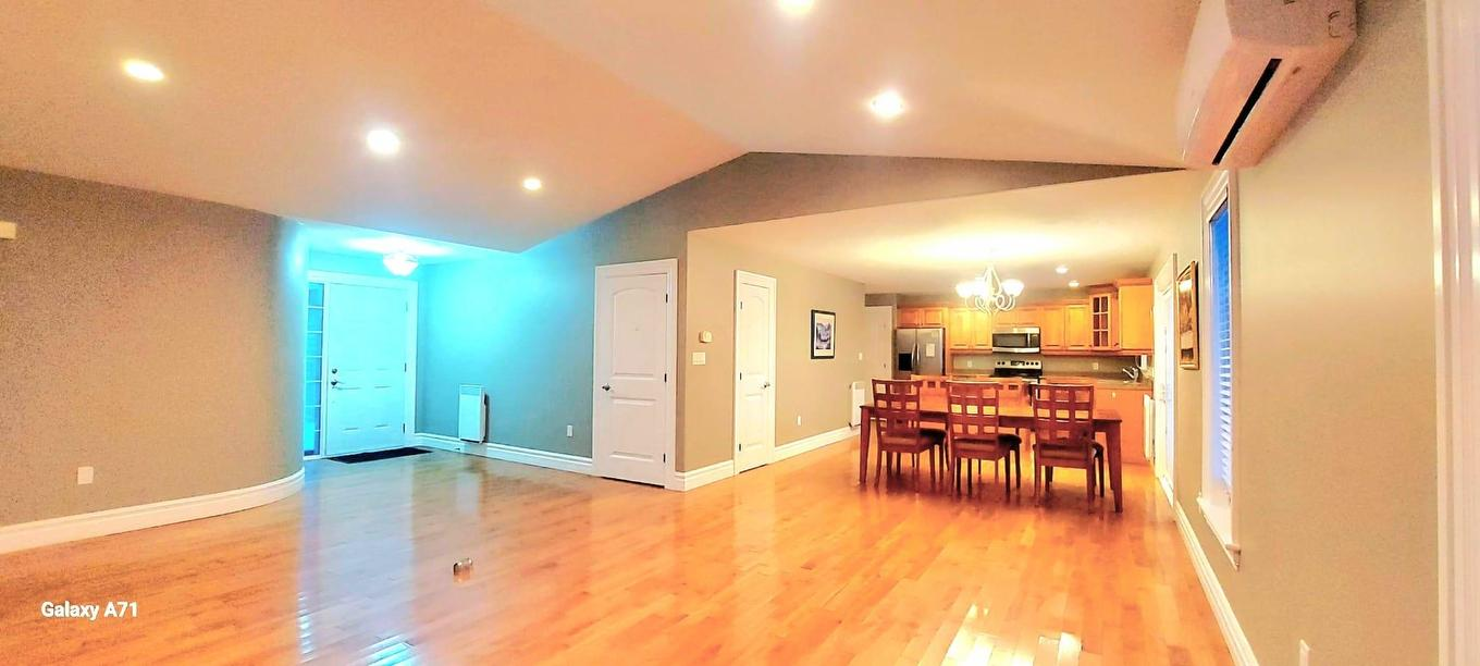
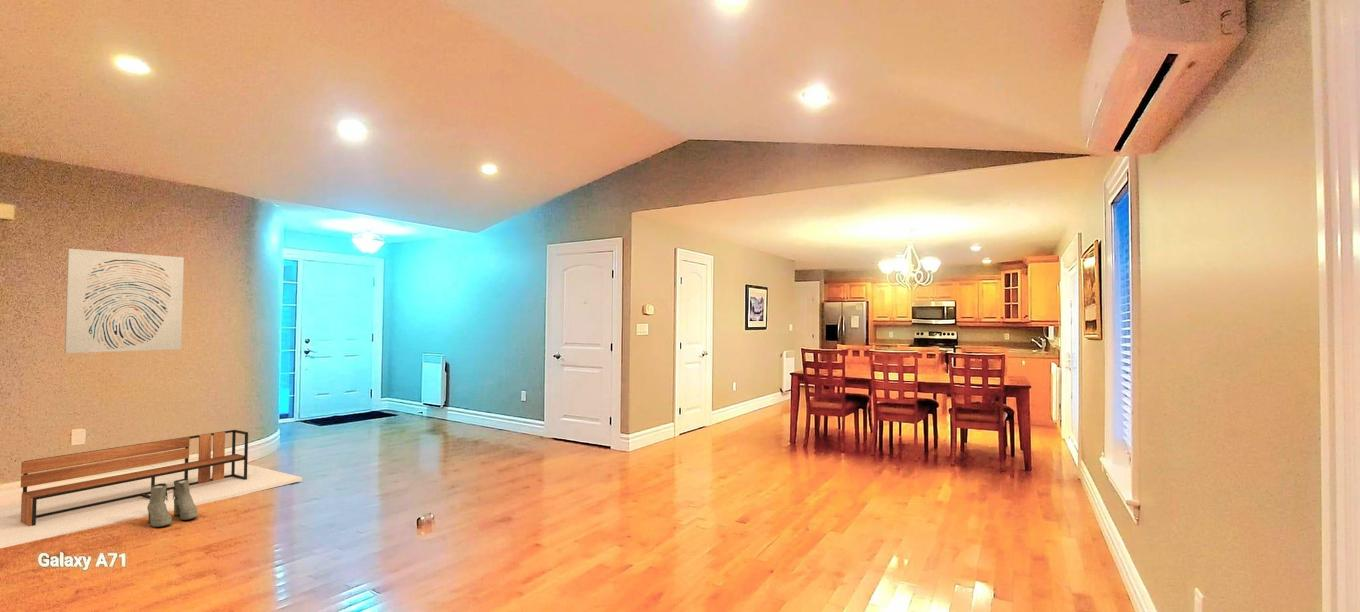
+ boots (174, 501)
+ wall art (128, 302)
+ bench (141, 471)
